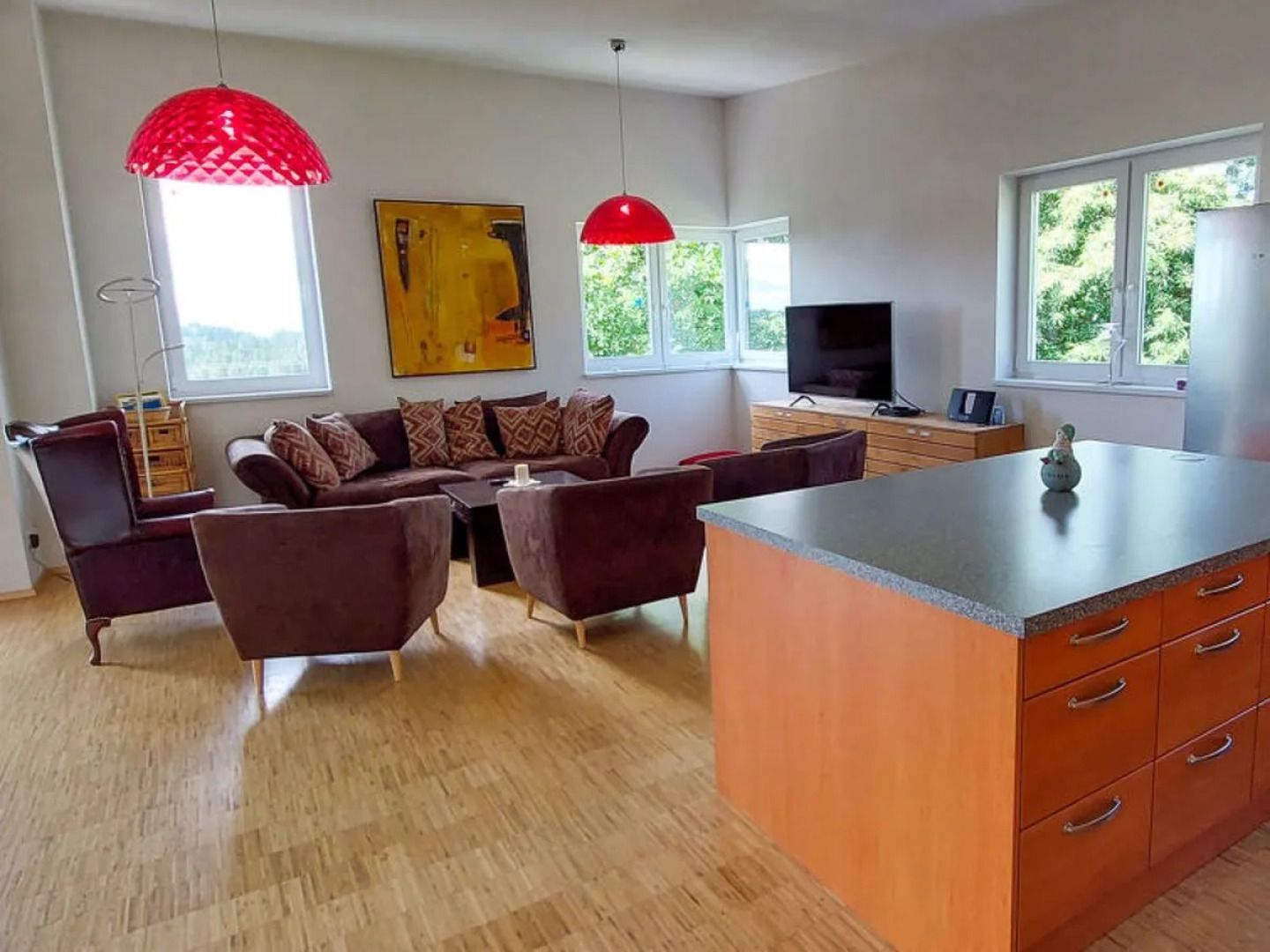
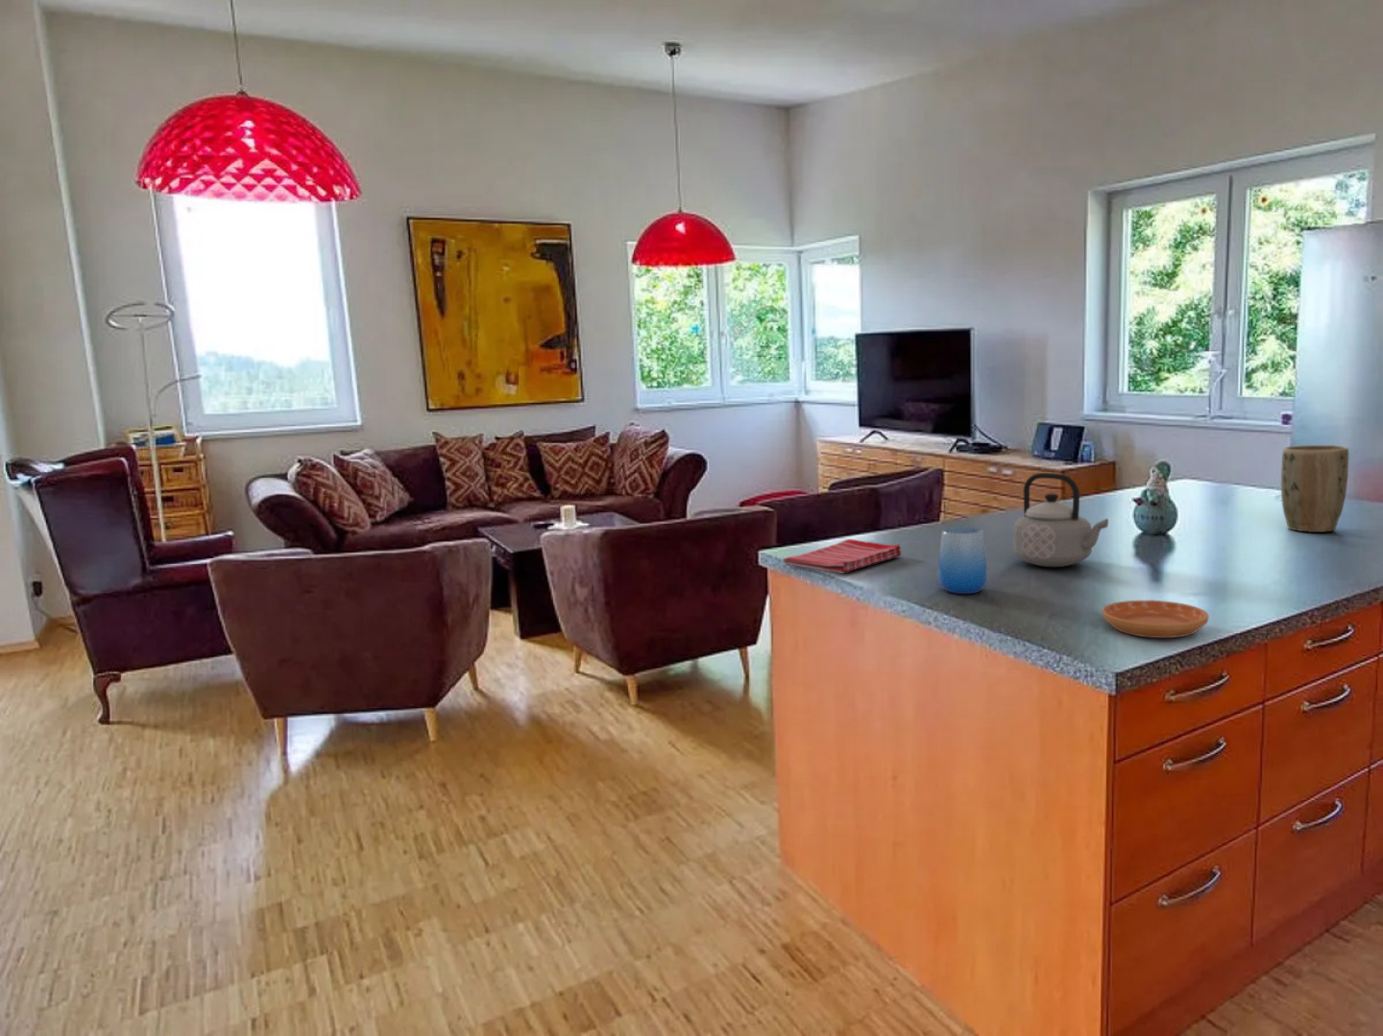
+ cup (963, 559)
+ saucer (1153, 619)
+ teapot (1062, 519)
+ plant pot (1313, 489)
+ dish towel (843, 554)
